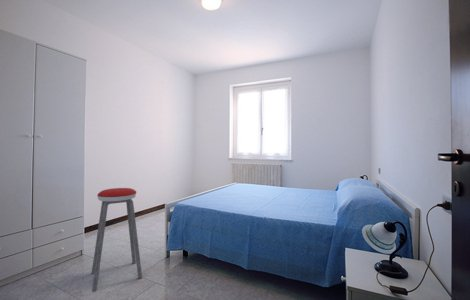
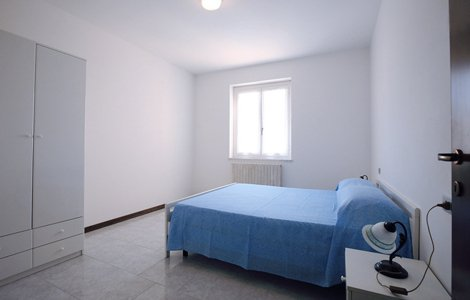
- music stool (129, 232)
